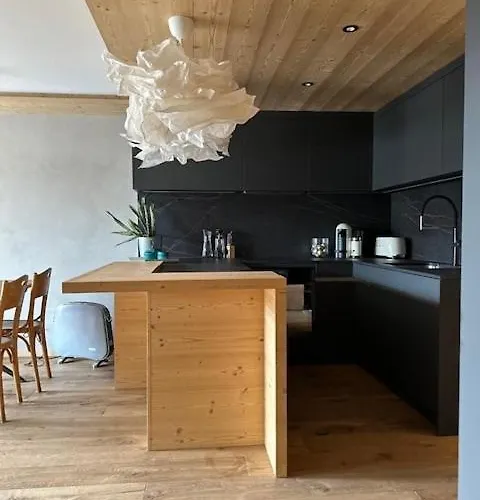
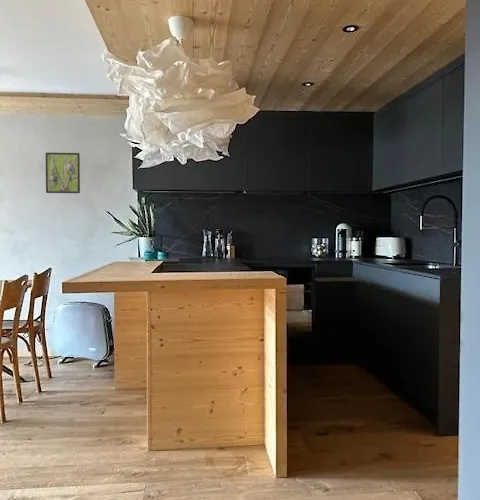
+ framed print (62, 173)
